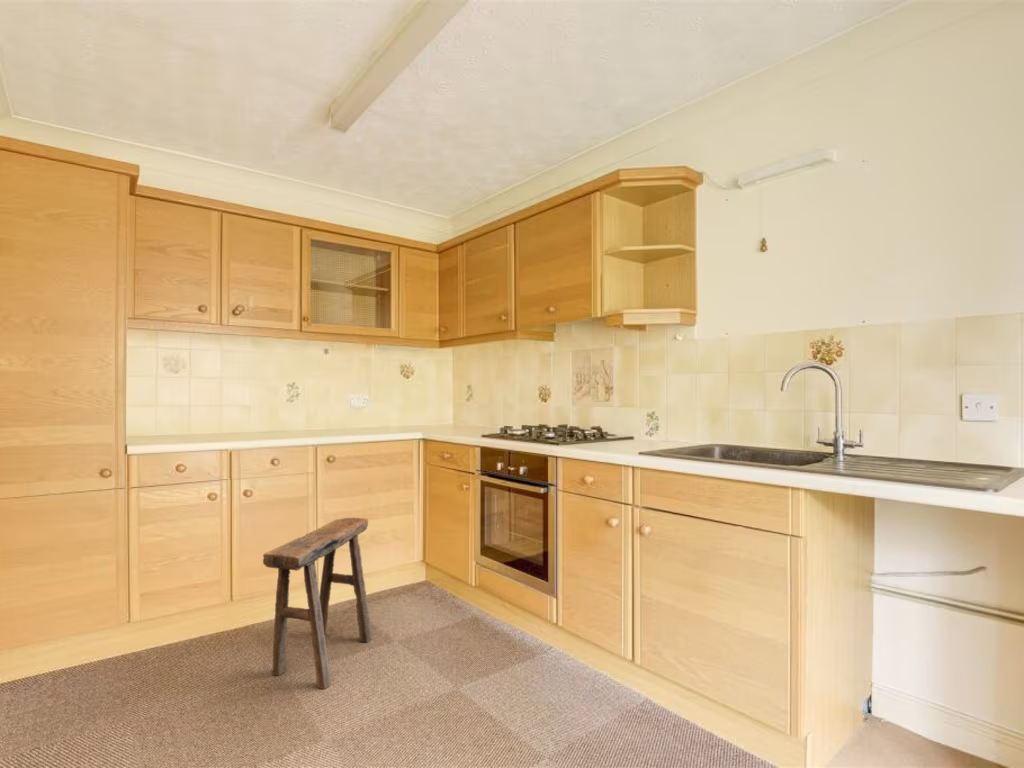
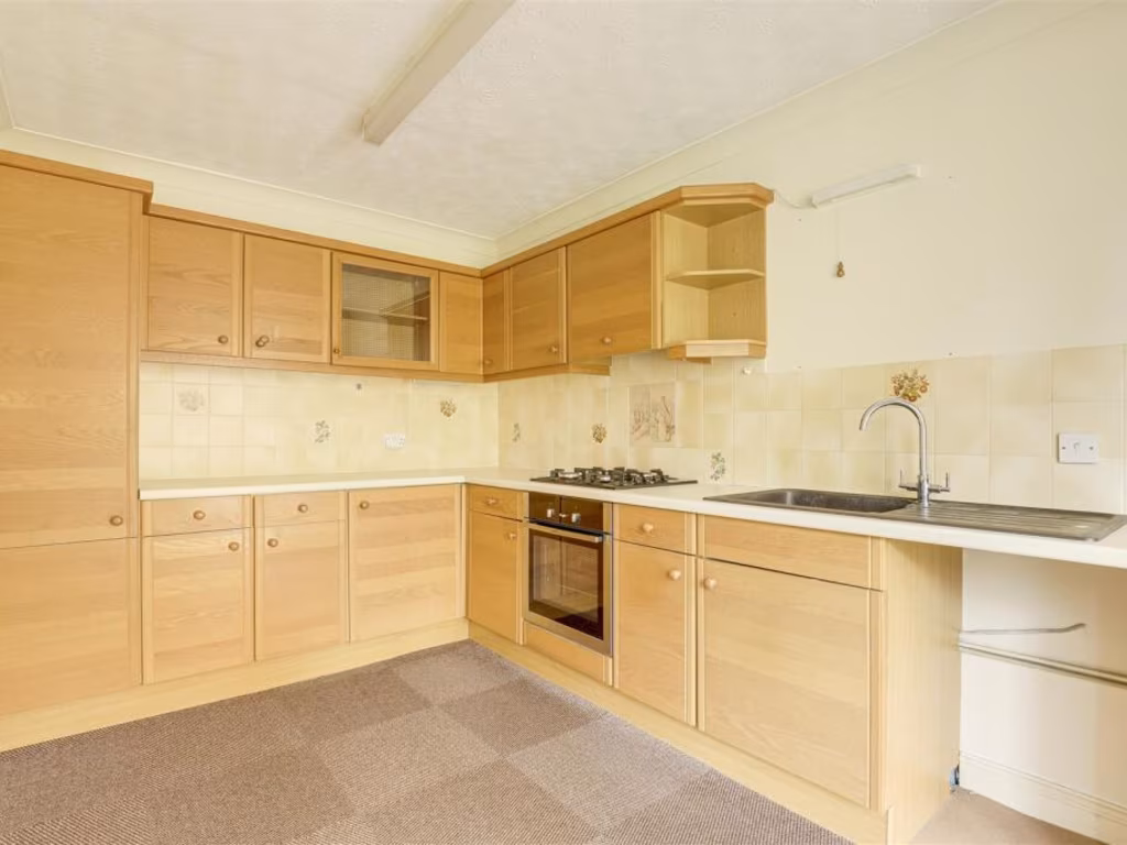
- stool (323, 595)
